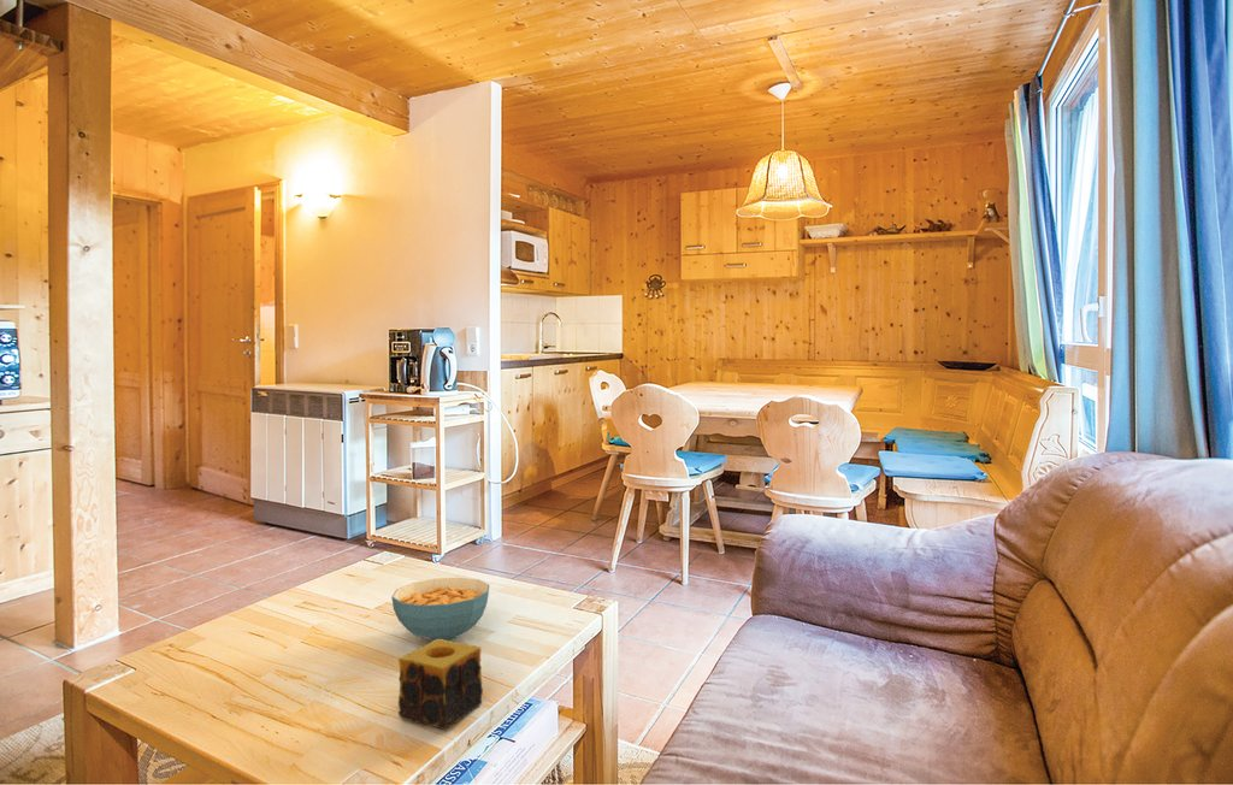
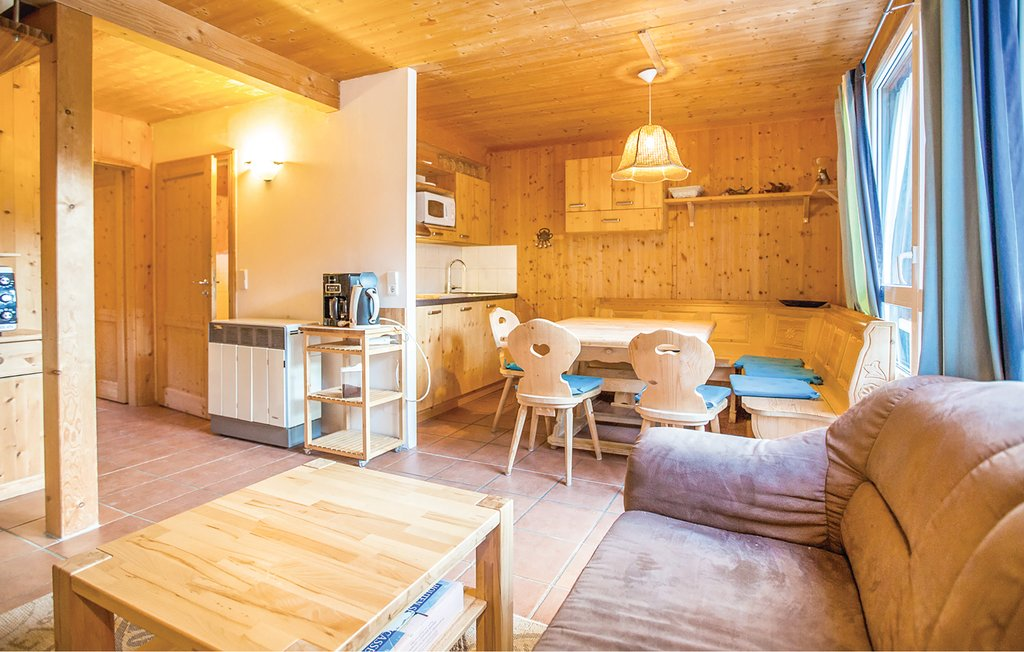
- cereal bowl (442, 613)
- candle (441, 681)
